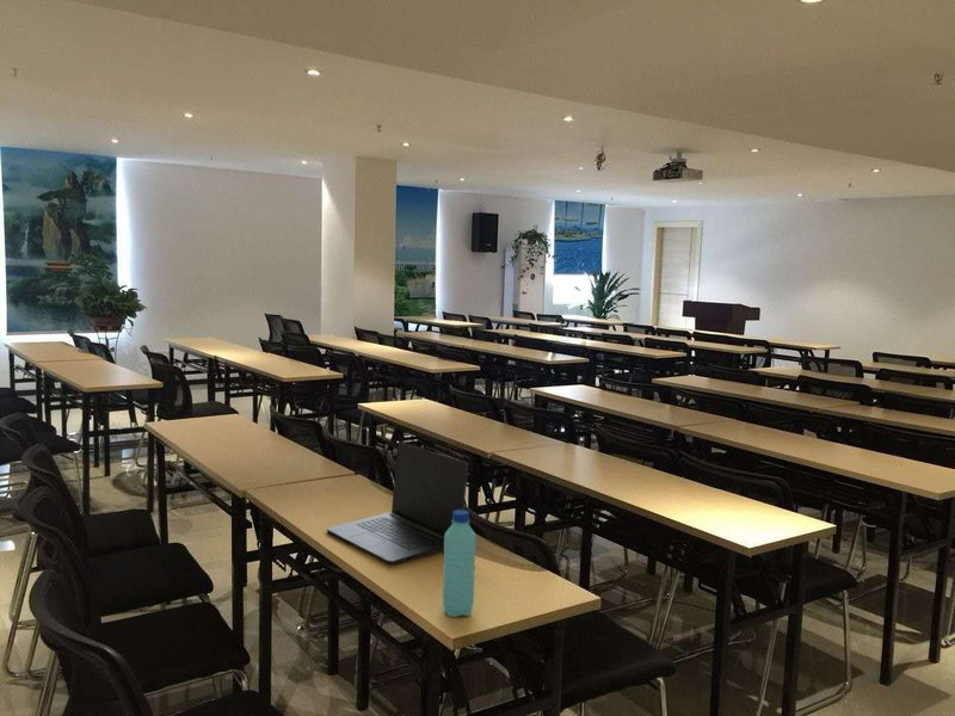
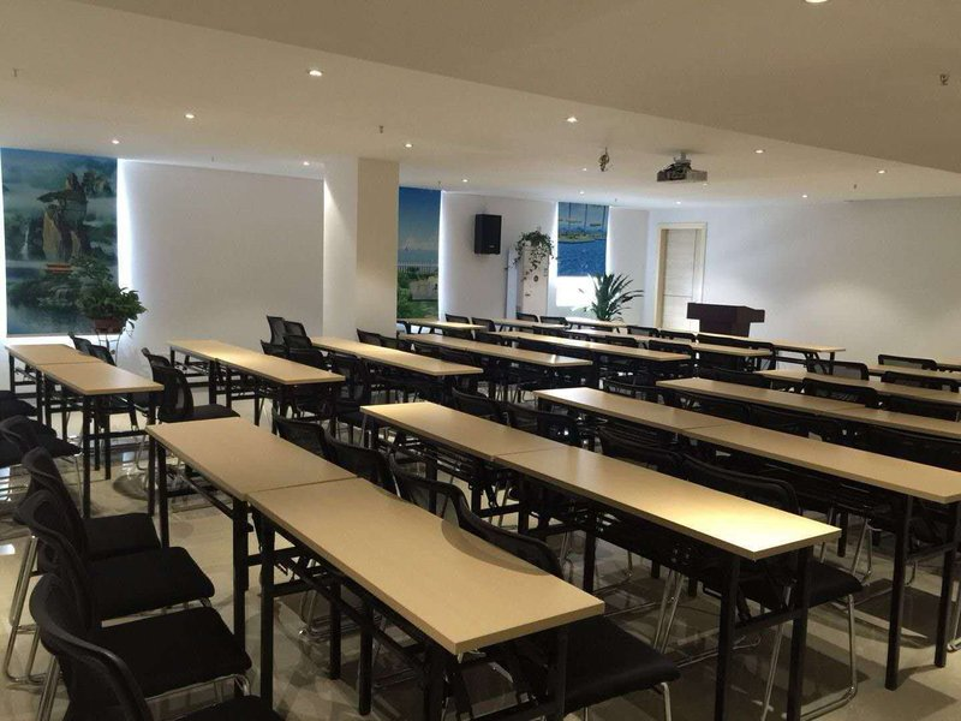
- laptop (395, 498)
- water bottle (458, 562)
